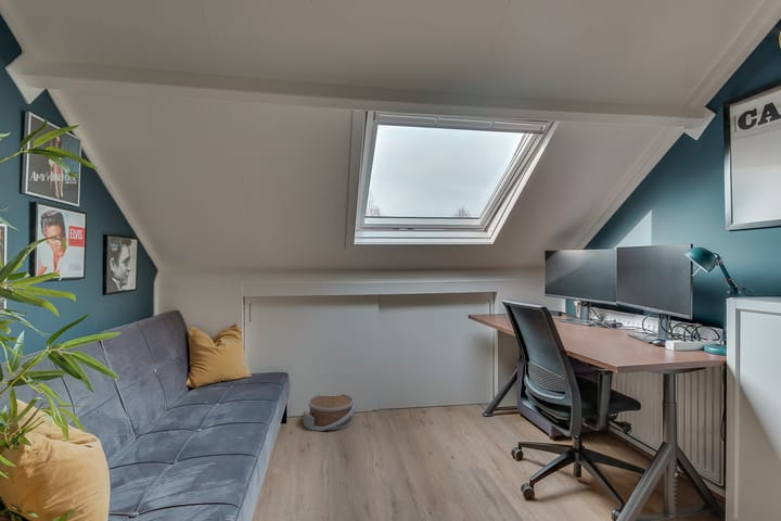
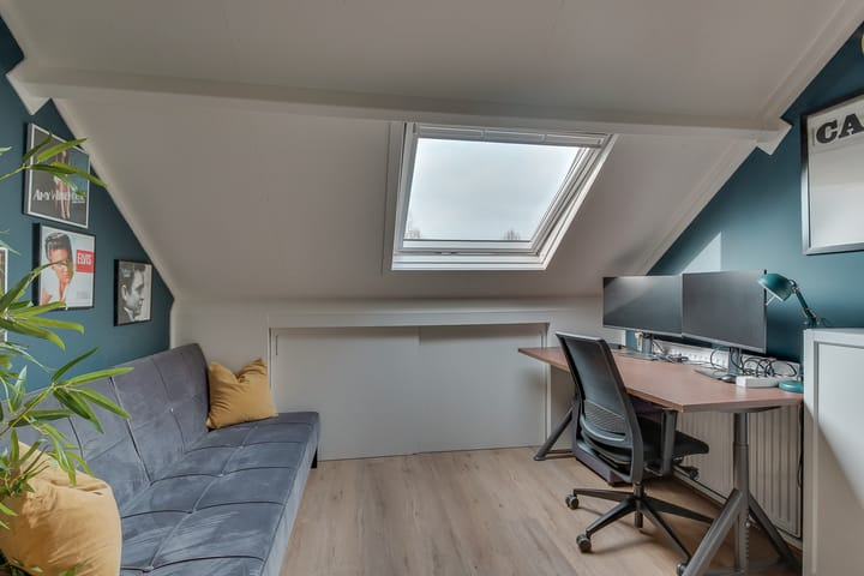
- basket (330, 410)
